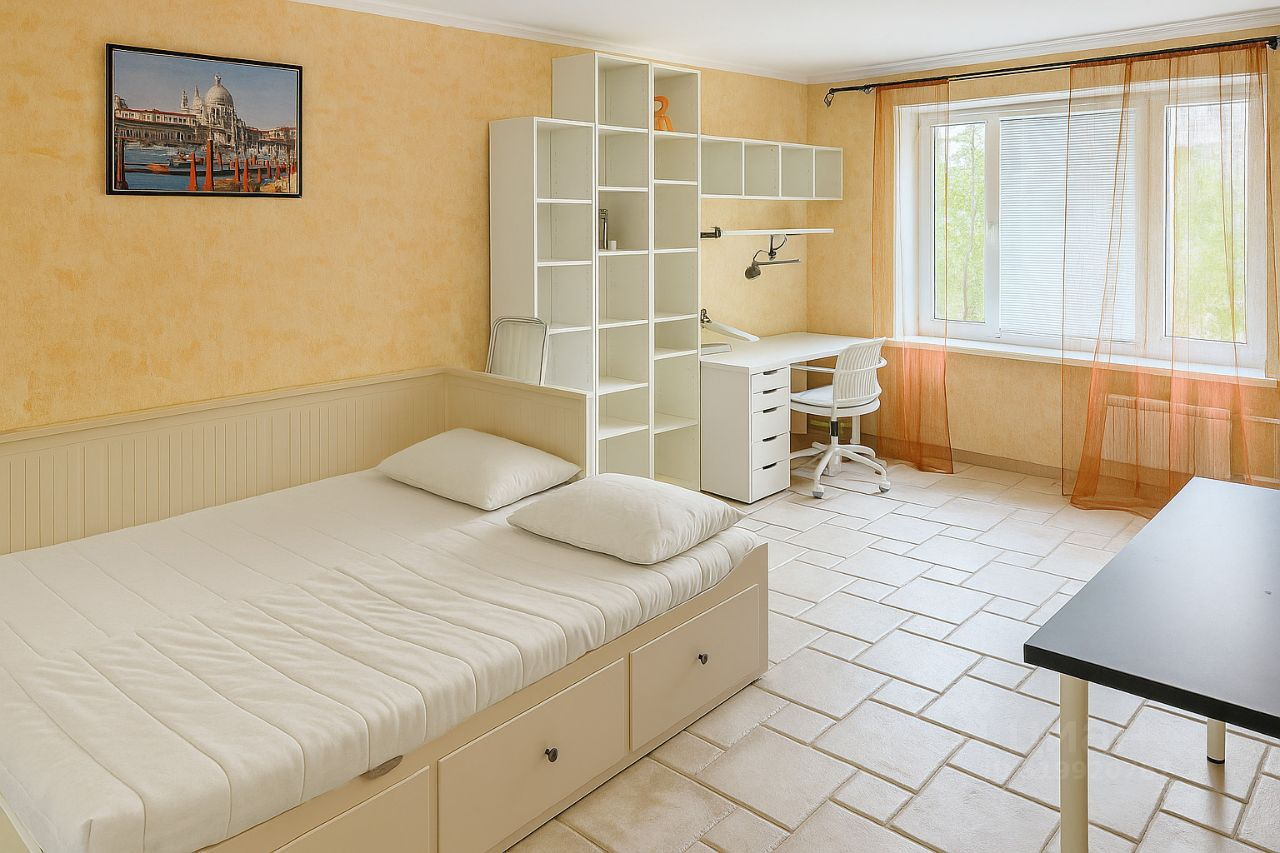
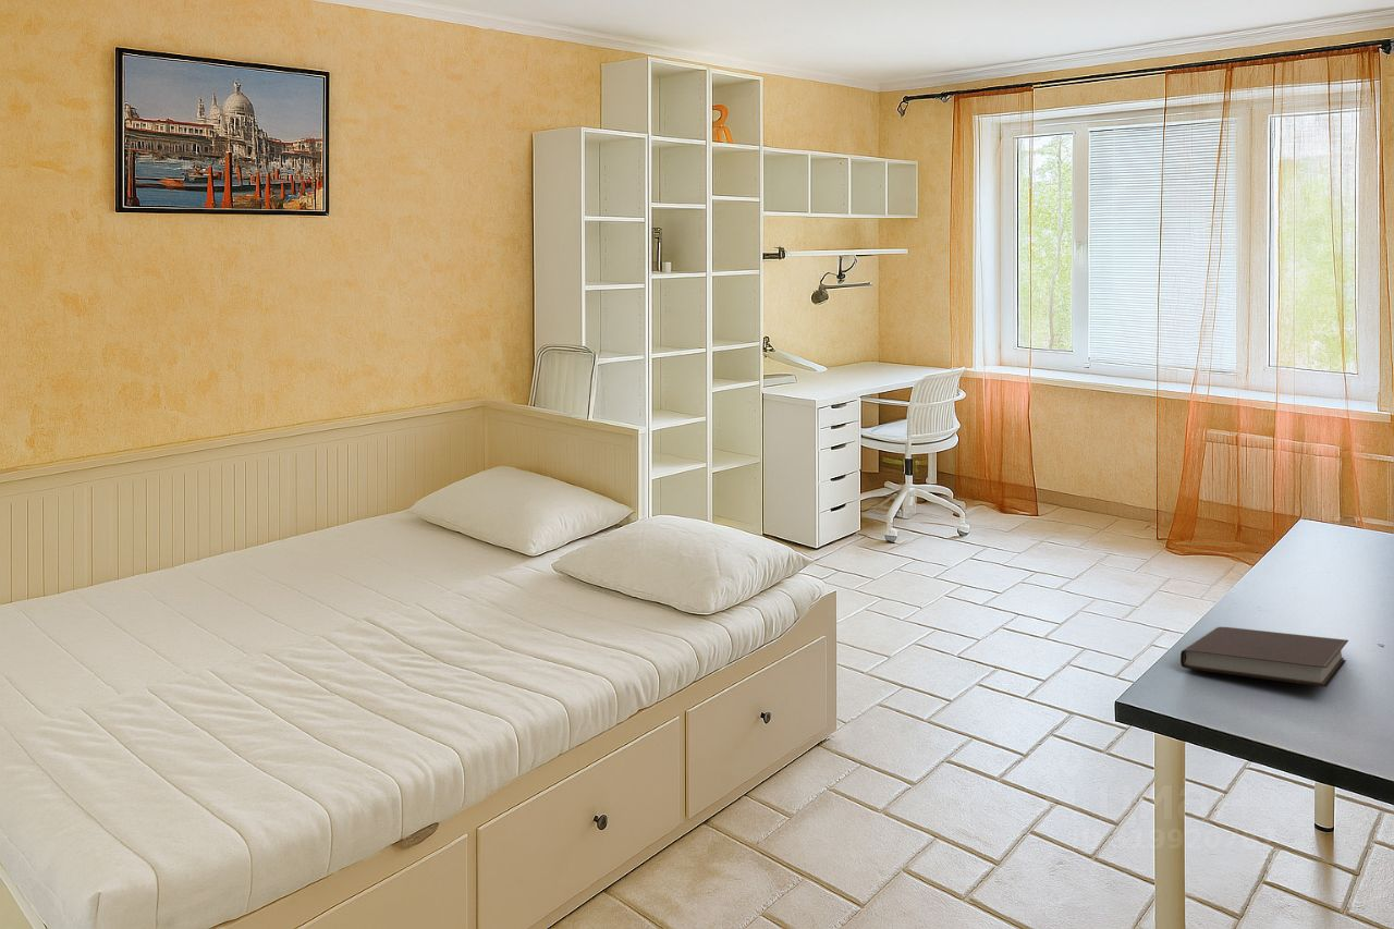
+ notebook (1265, 653)
